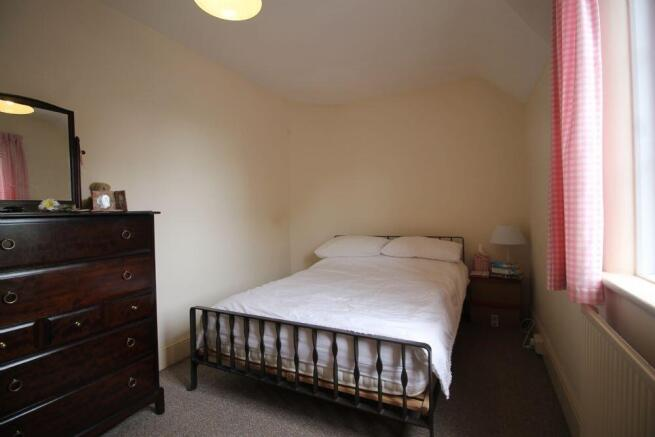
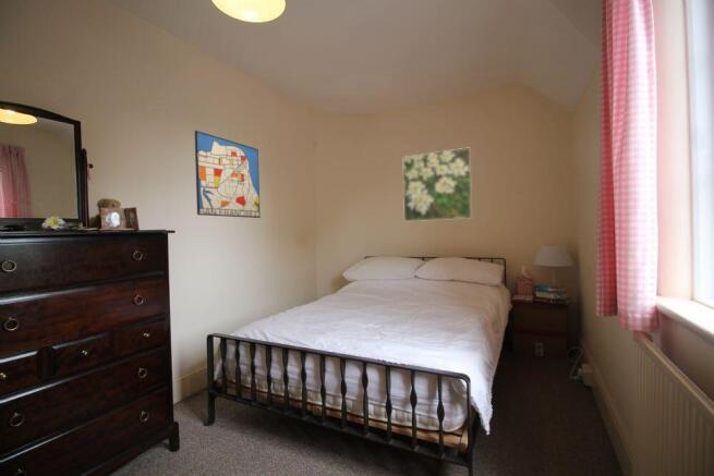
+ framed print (435, 186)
+ wall art (230, 179)
